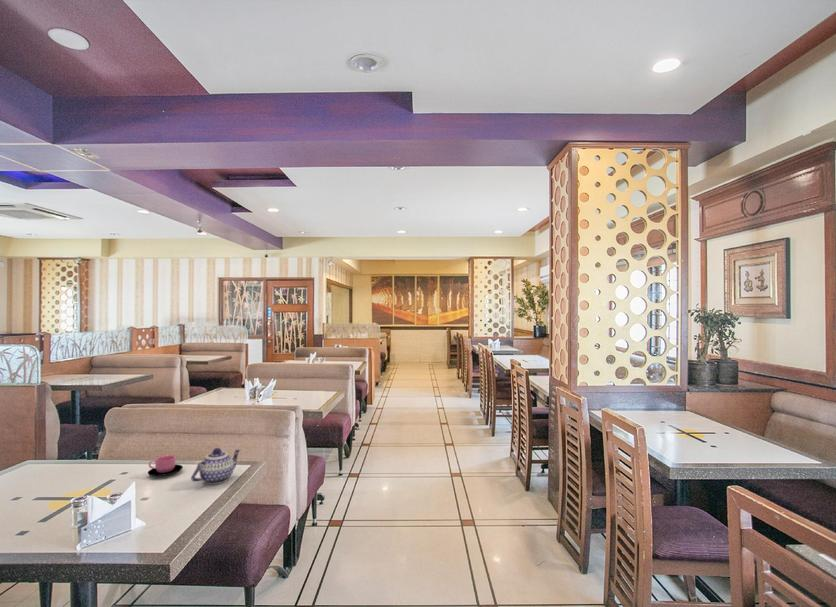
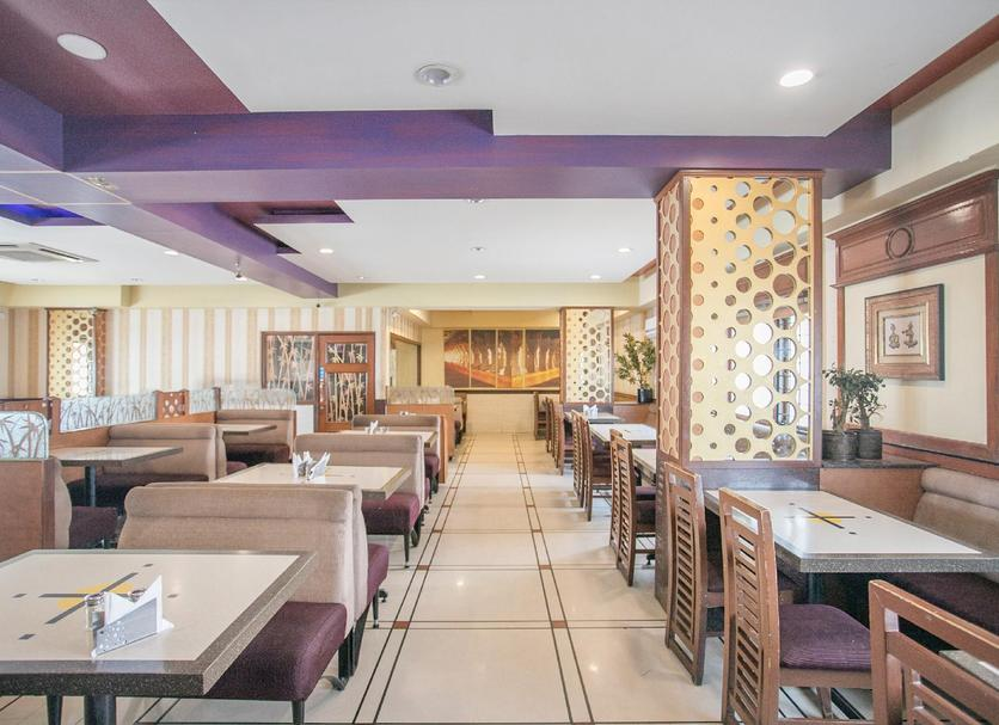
- cup (165, 465)
- teapot (217, 464)
